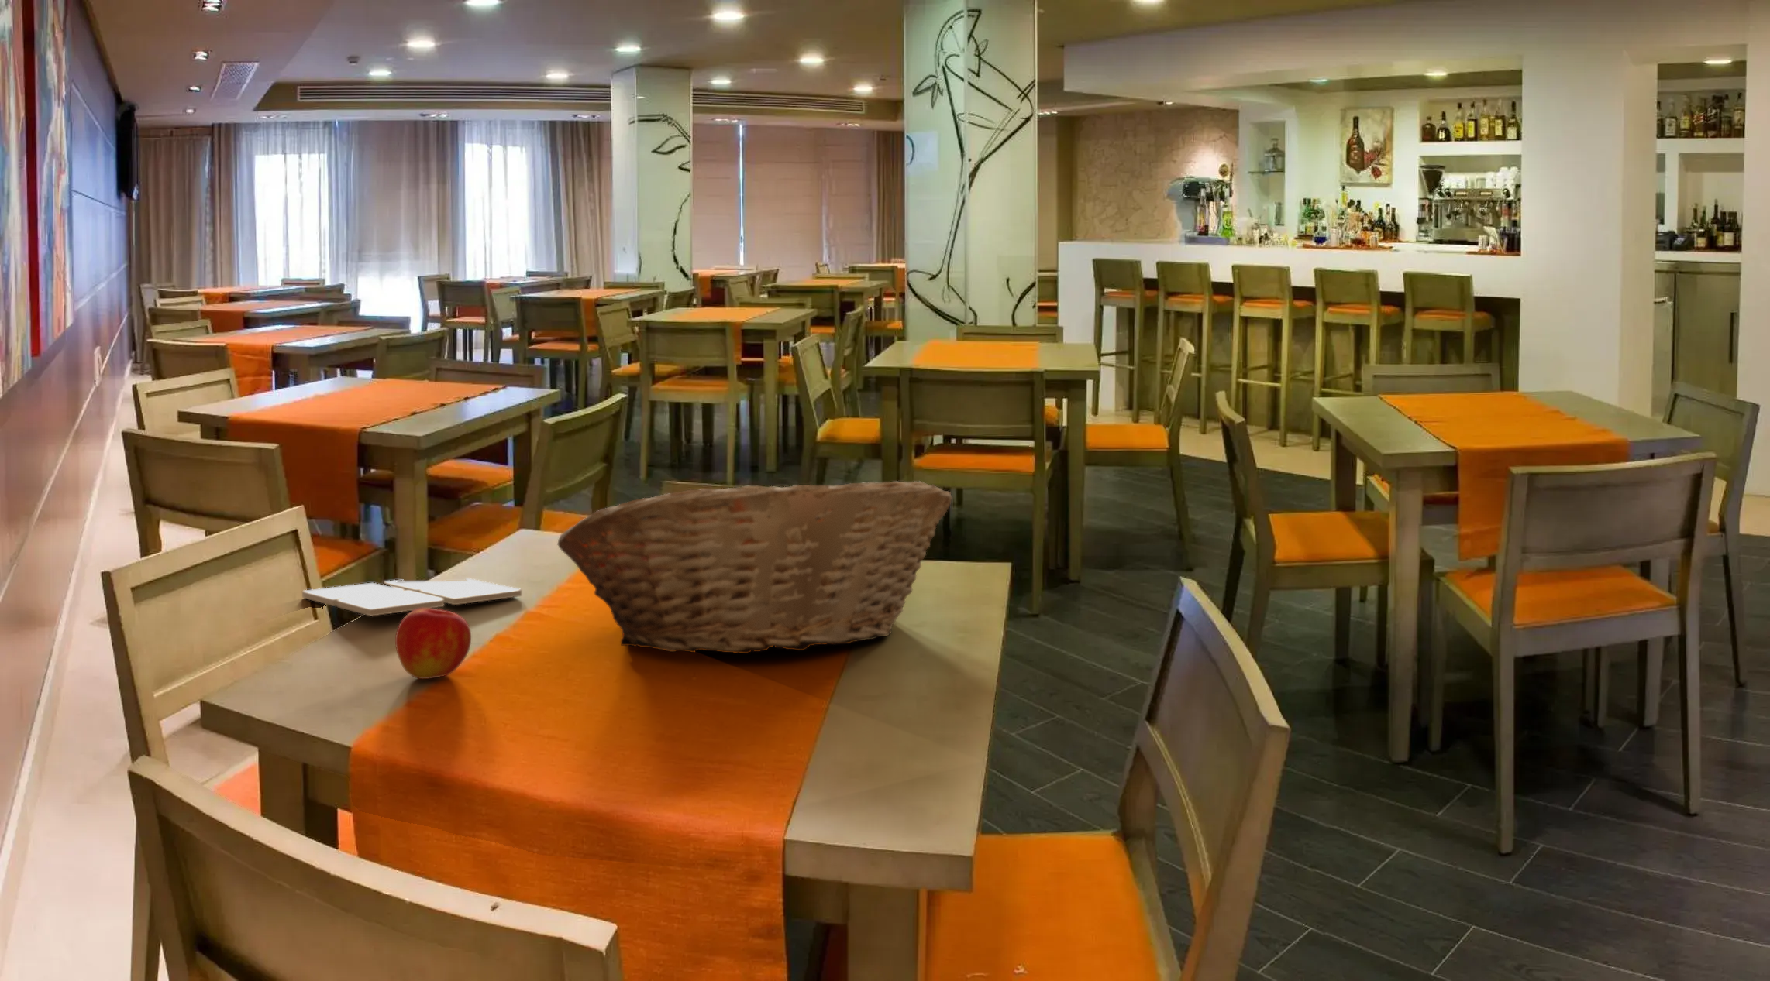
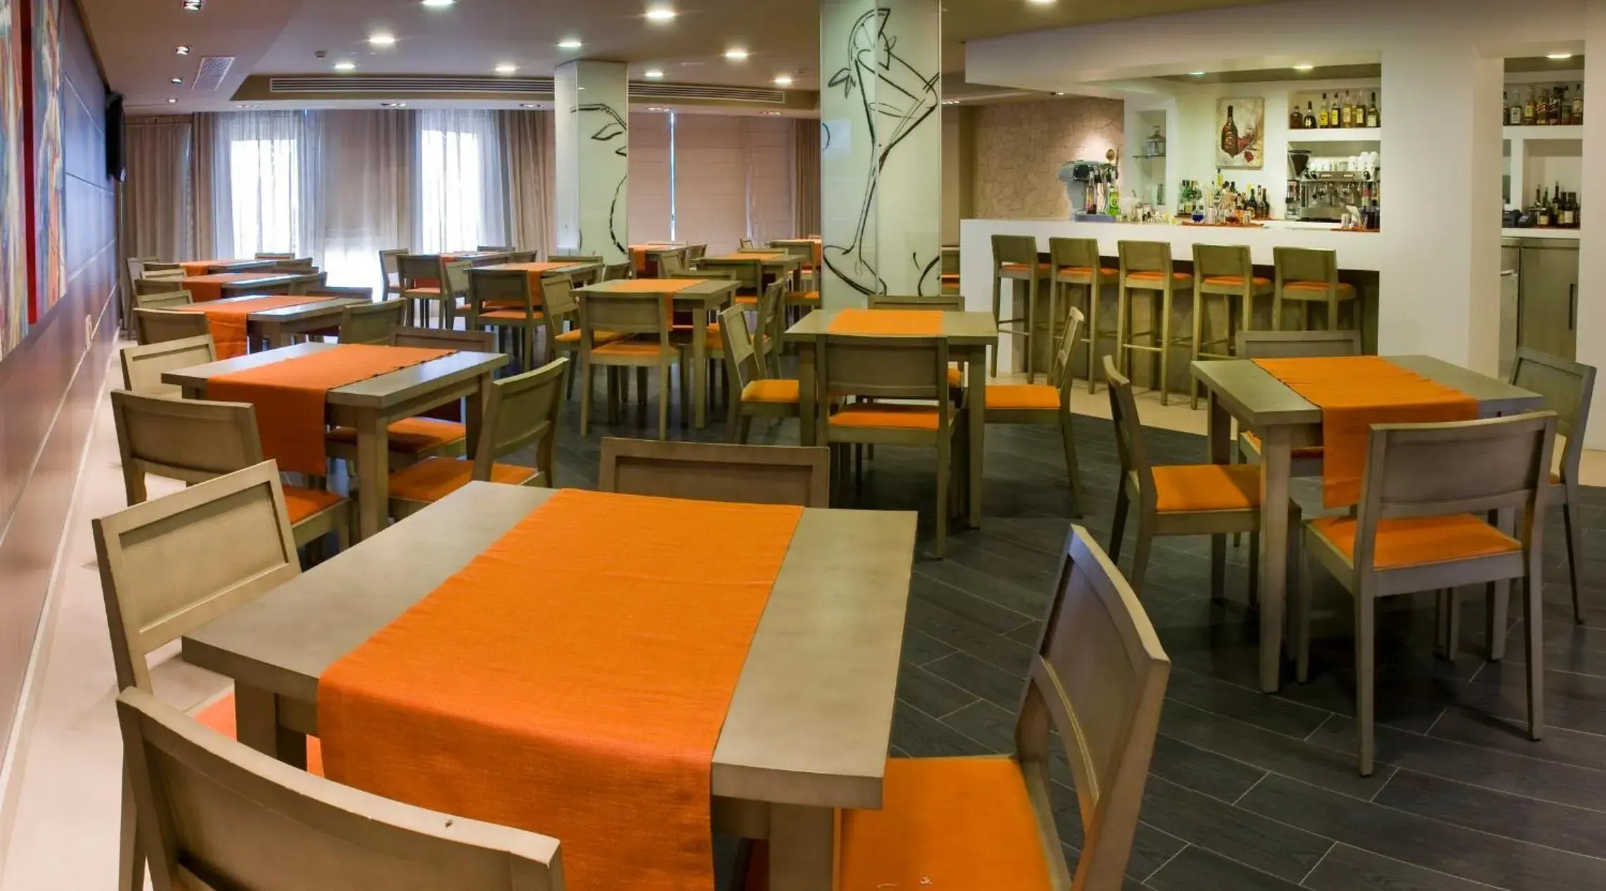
- fruit basket (760, 556)
- apple (434, 643)
- drink coaster (412, 593)
